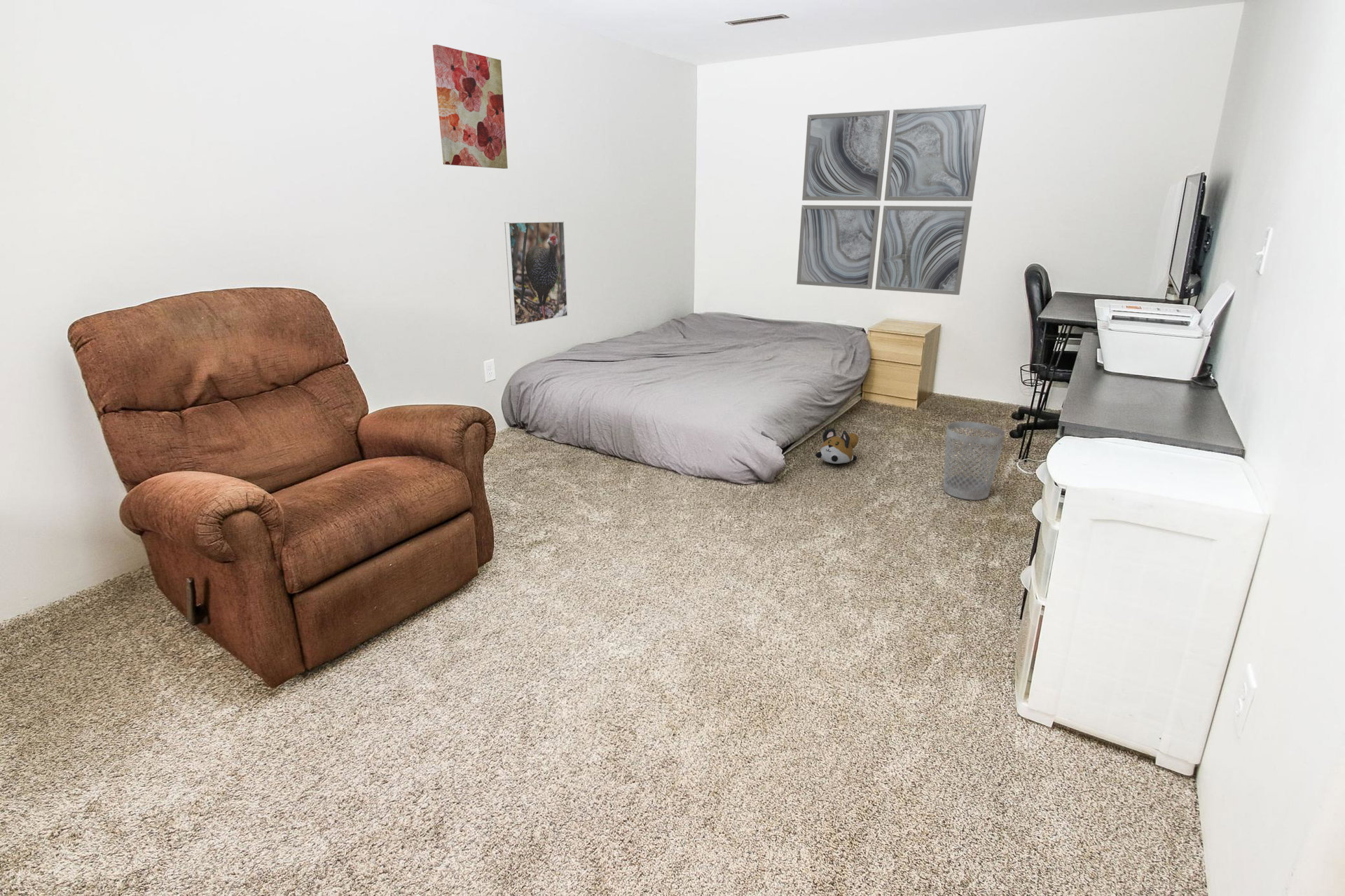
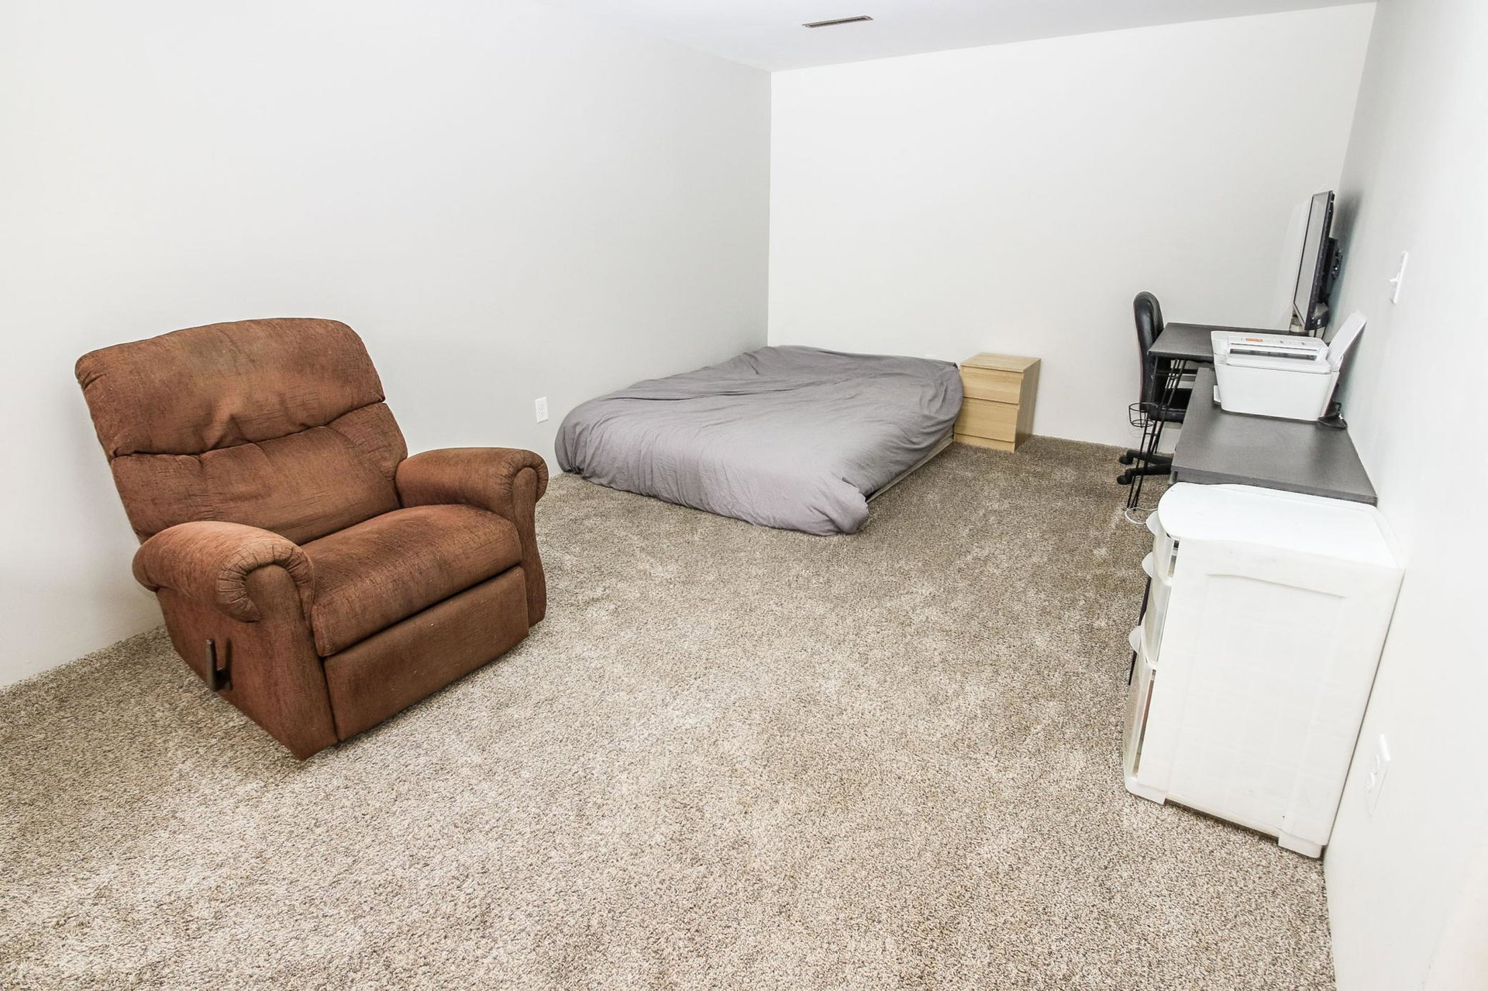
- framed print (538, 272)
- plush toy (841, 445)
- wastebasket (970, 461)
- wall art (472, 111)
- wall art (880, 200)
